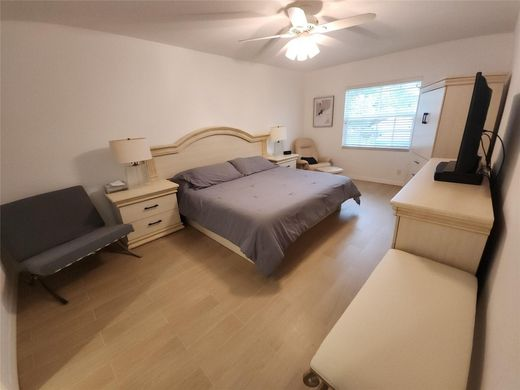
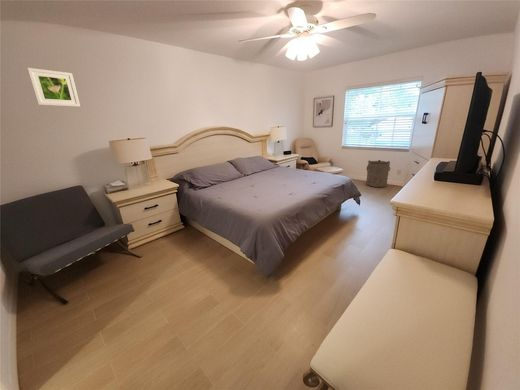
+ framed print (55, 88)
+ laundry hamper (376, 172)
